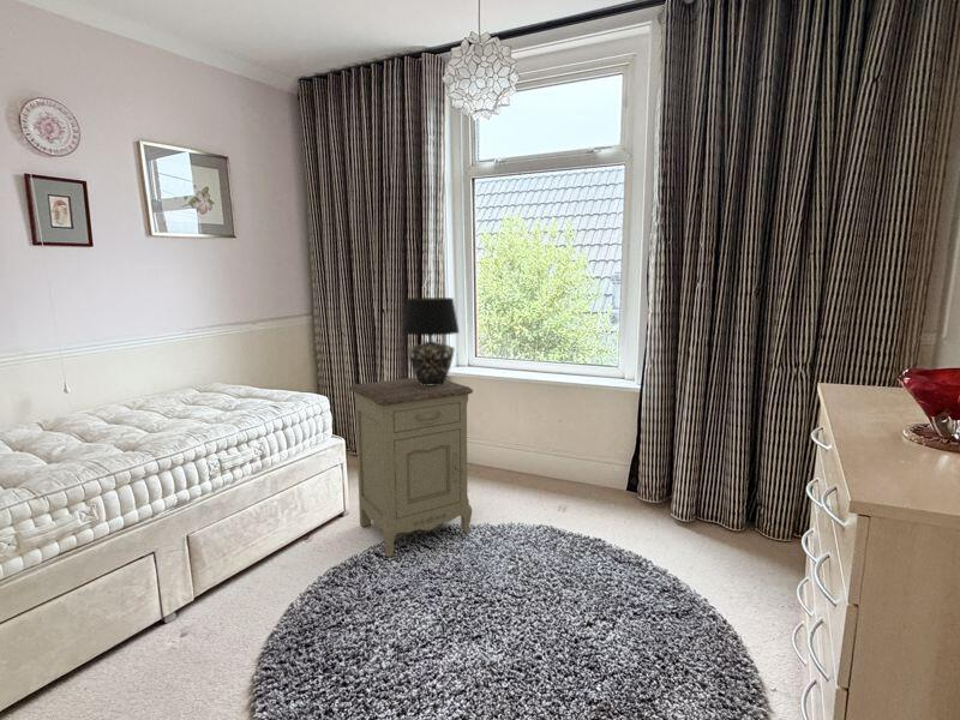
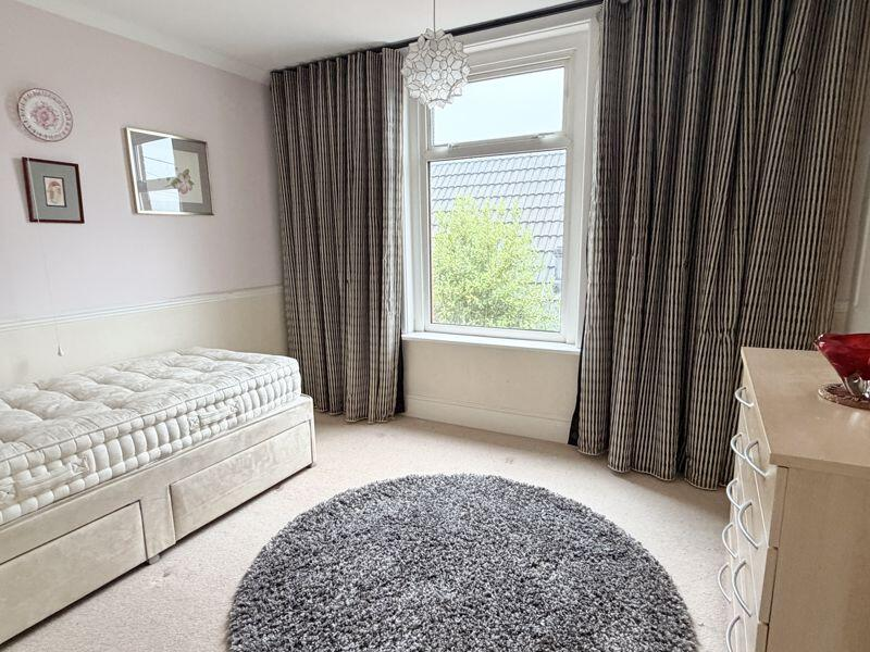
- table lamp (431, 341)
- nightstand (415, 461)
